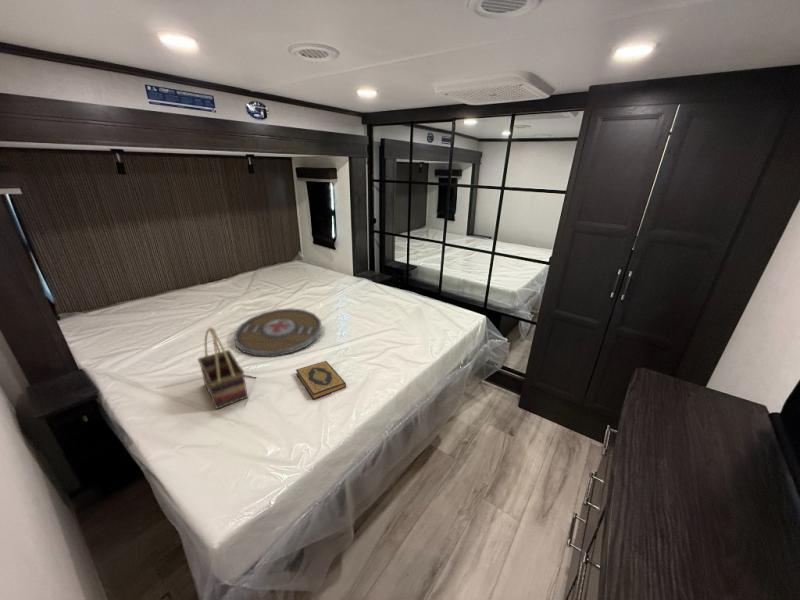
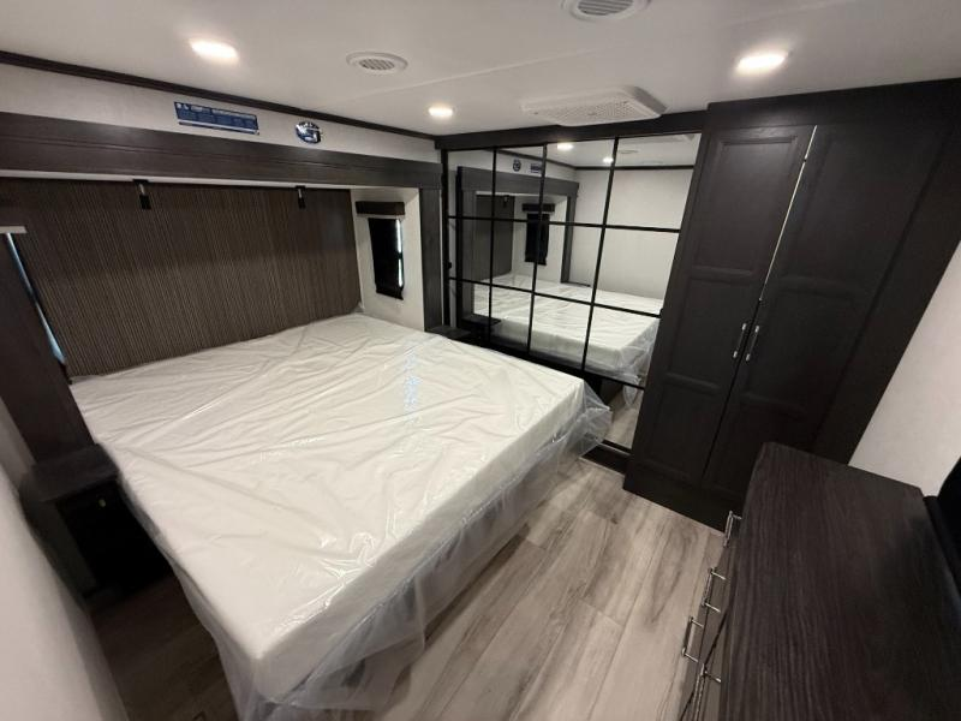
- woven basket (219, 360)
- serving tray (279, 329)
- hardback book (320, 378)
